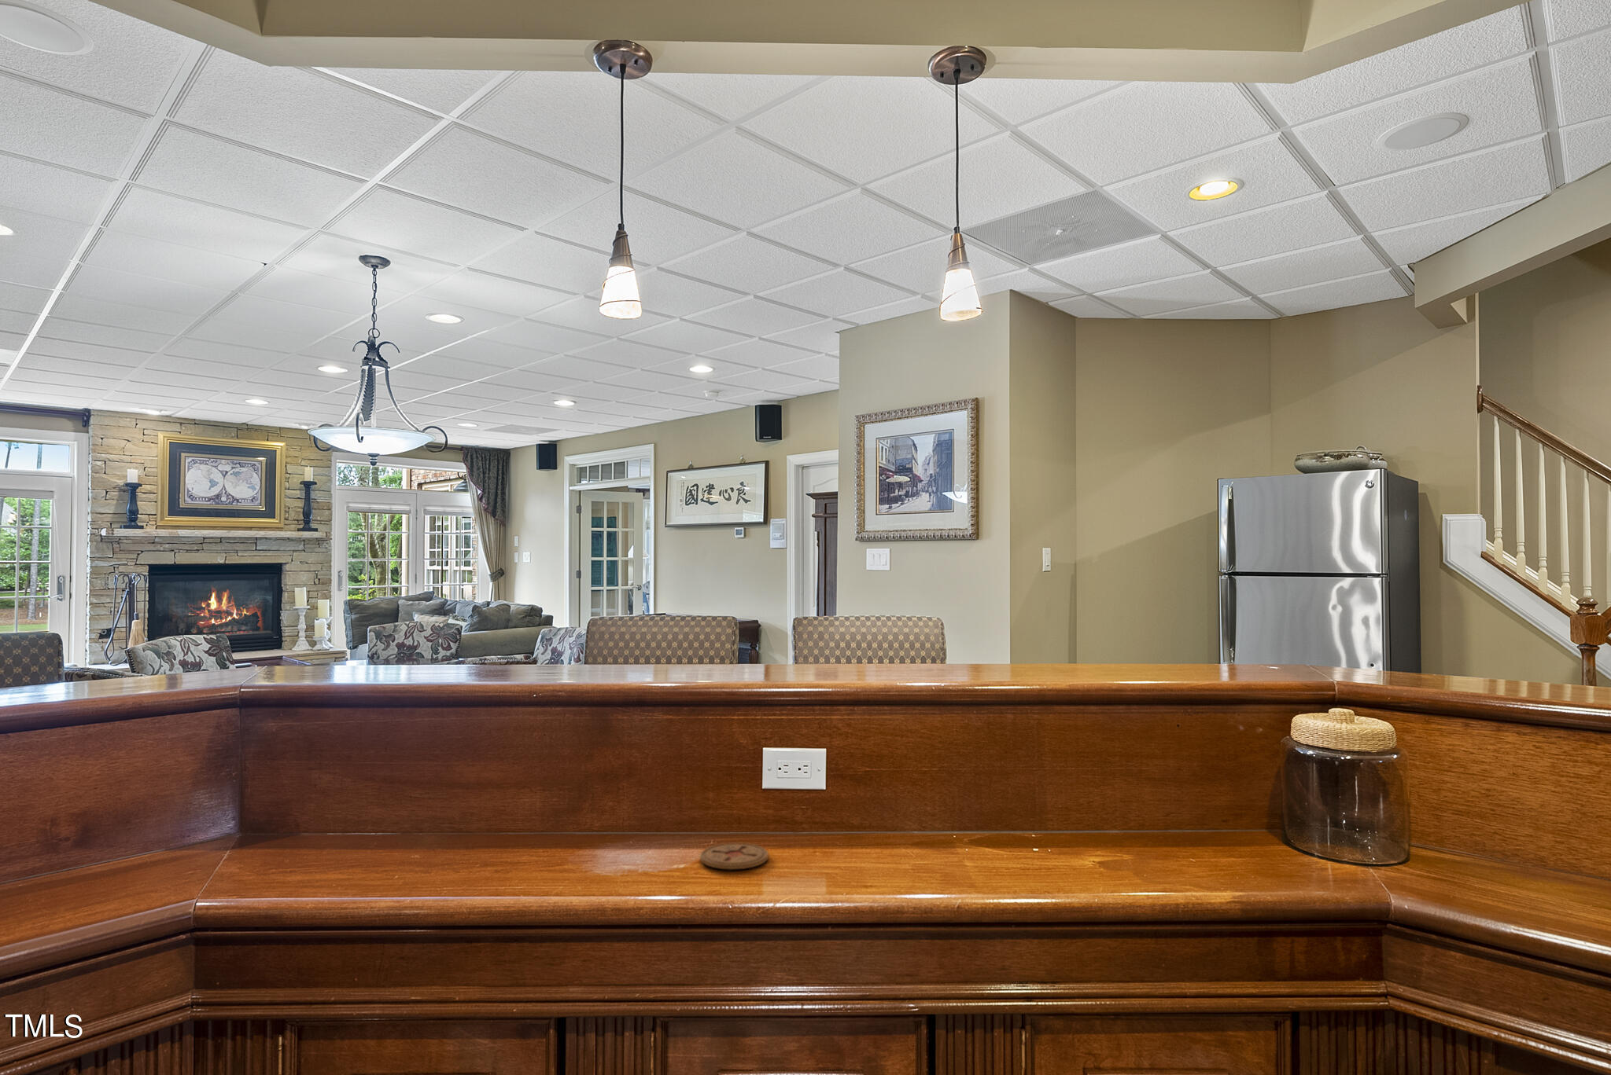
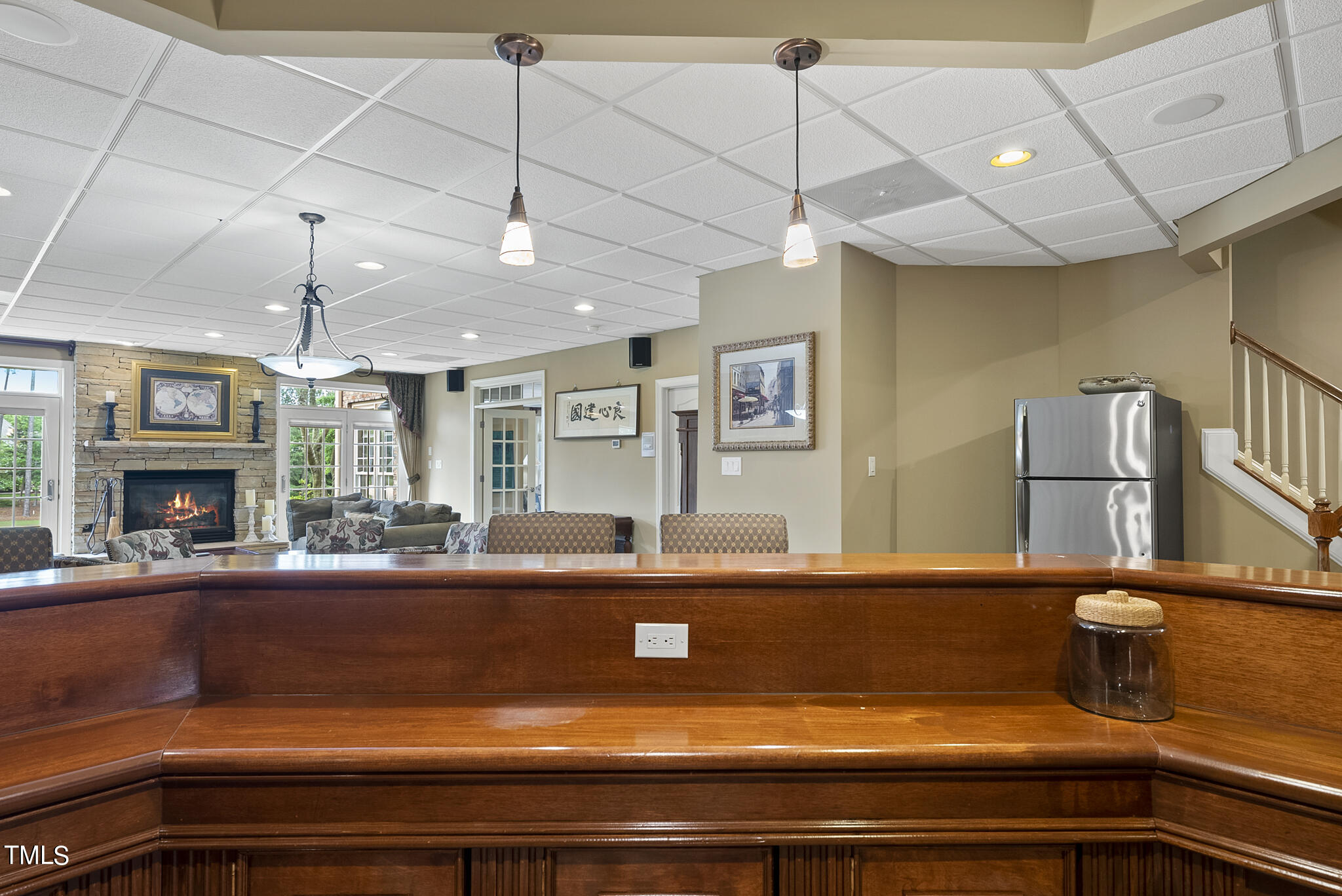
- coaster (733, 855)
